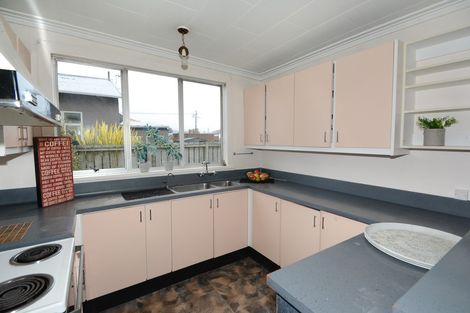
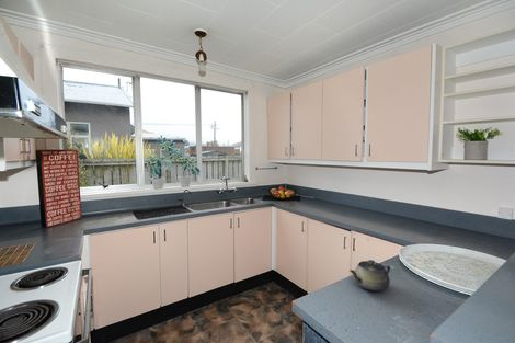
+ teapot (369, 273)
